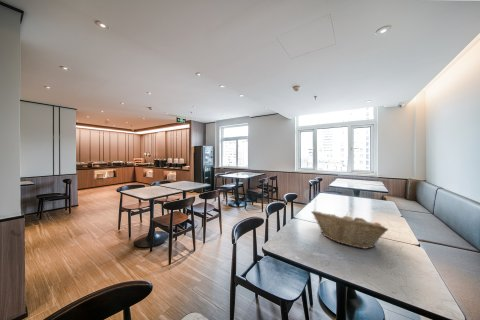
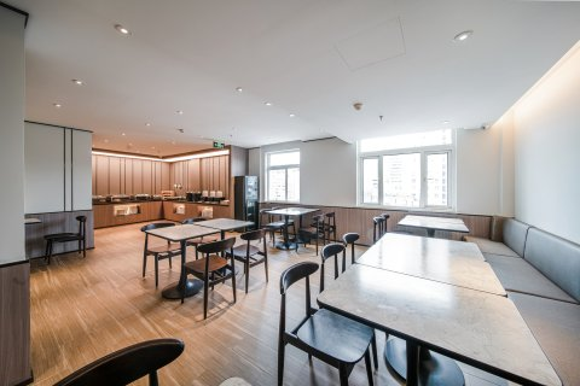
- fruit basket (345, 224)
